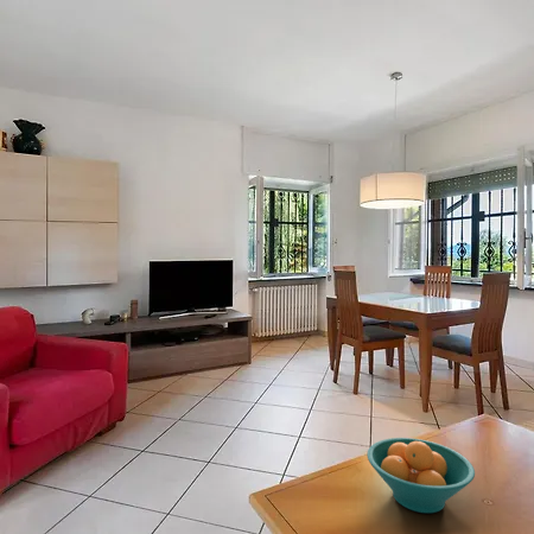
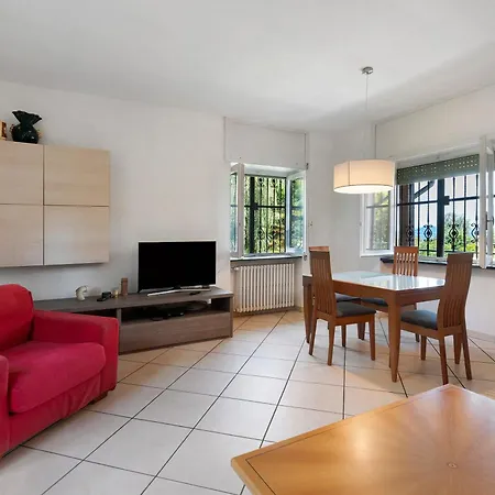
- fruit bowl (418, 470)
